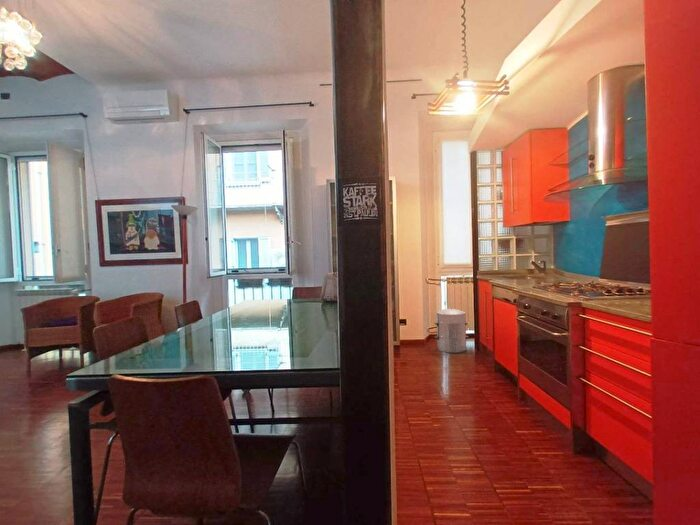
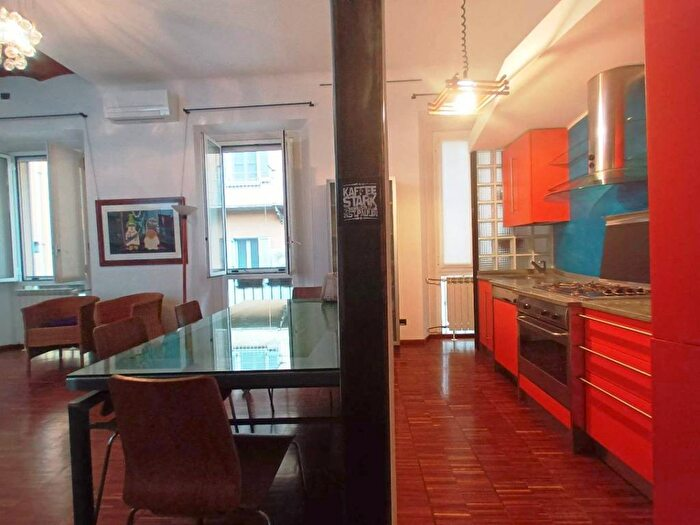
- waste bin (451, 328)
